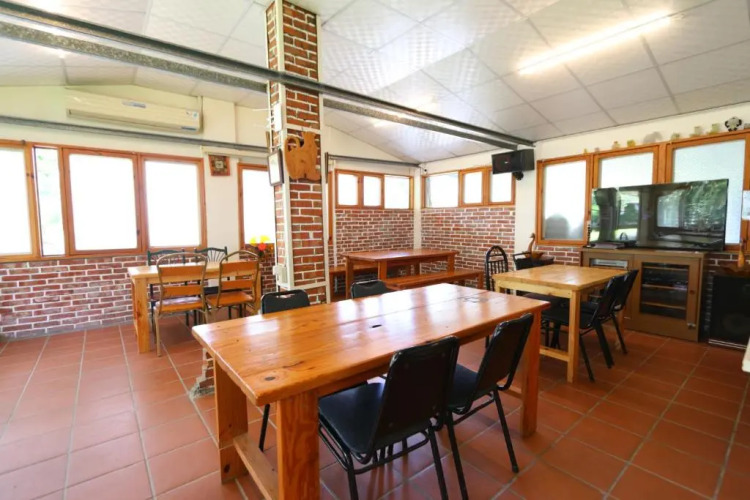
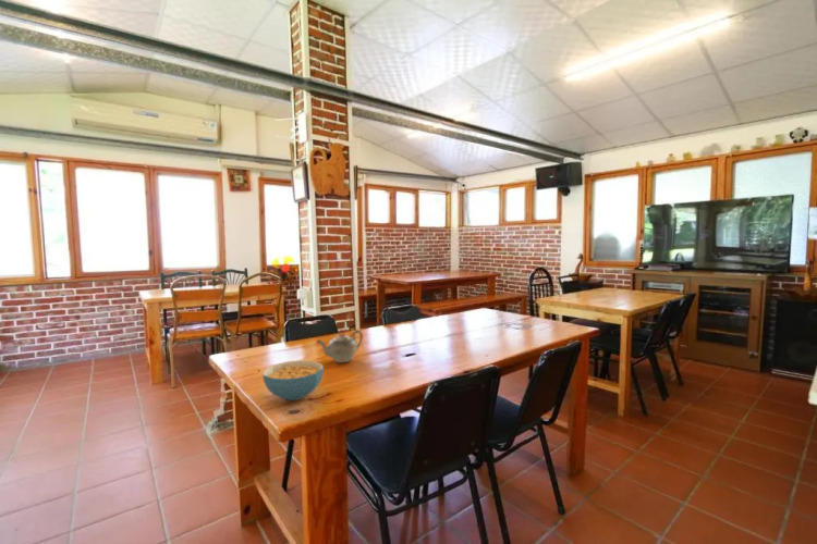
+ cereal bowl (294, 383)
+ teapot (340, 345)
